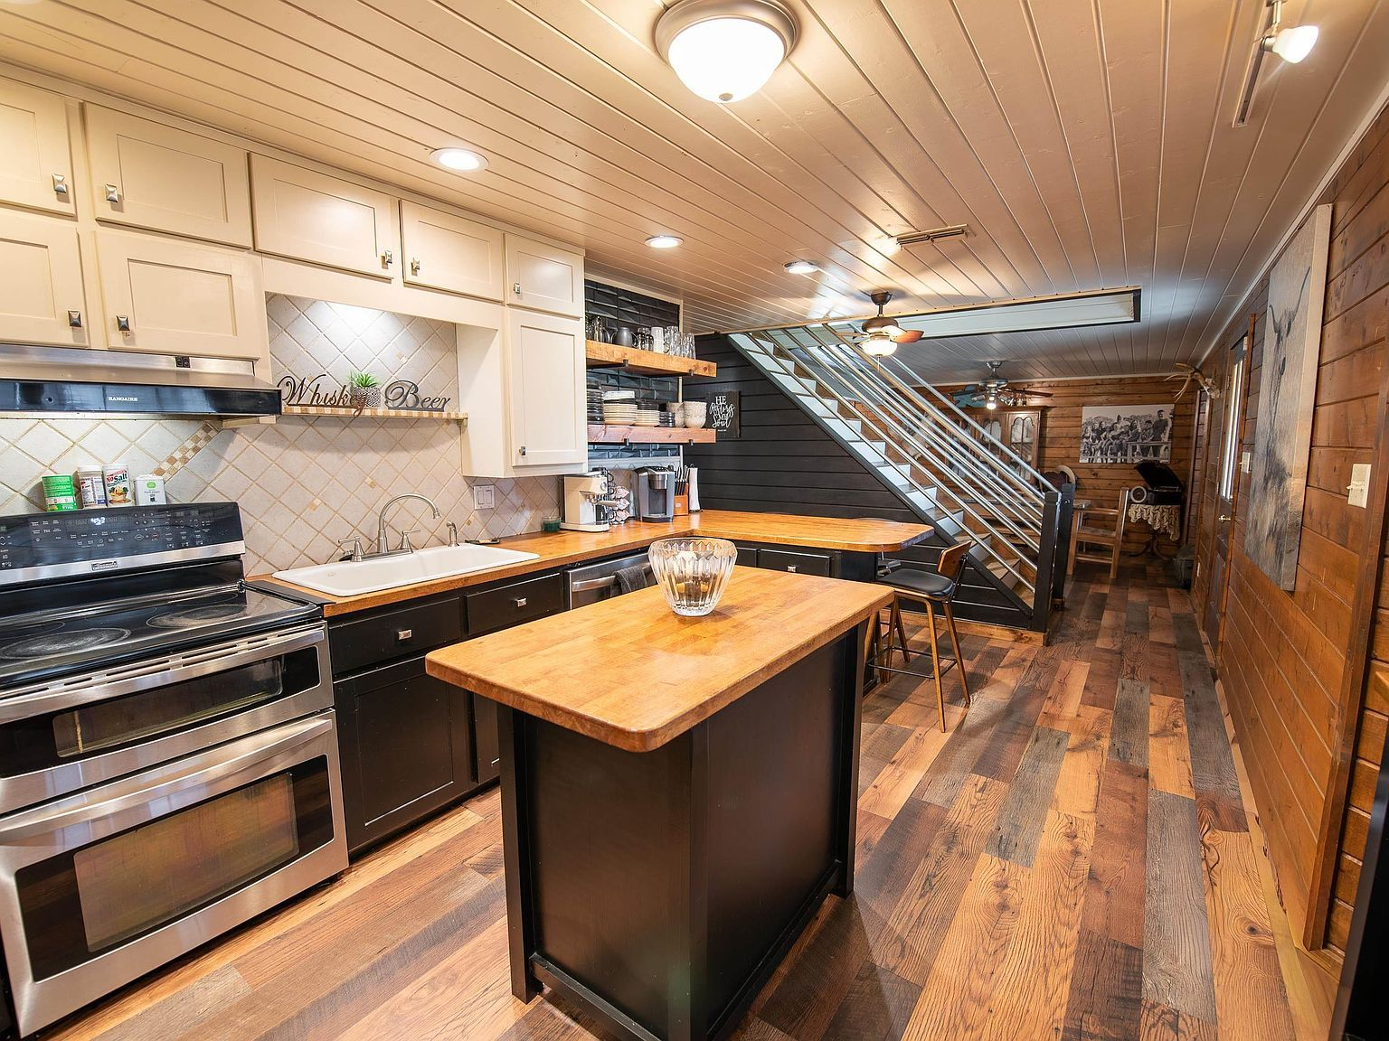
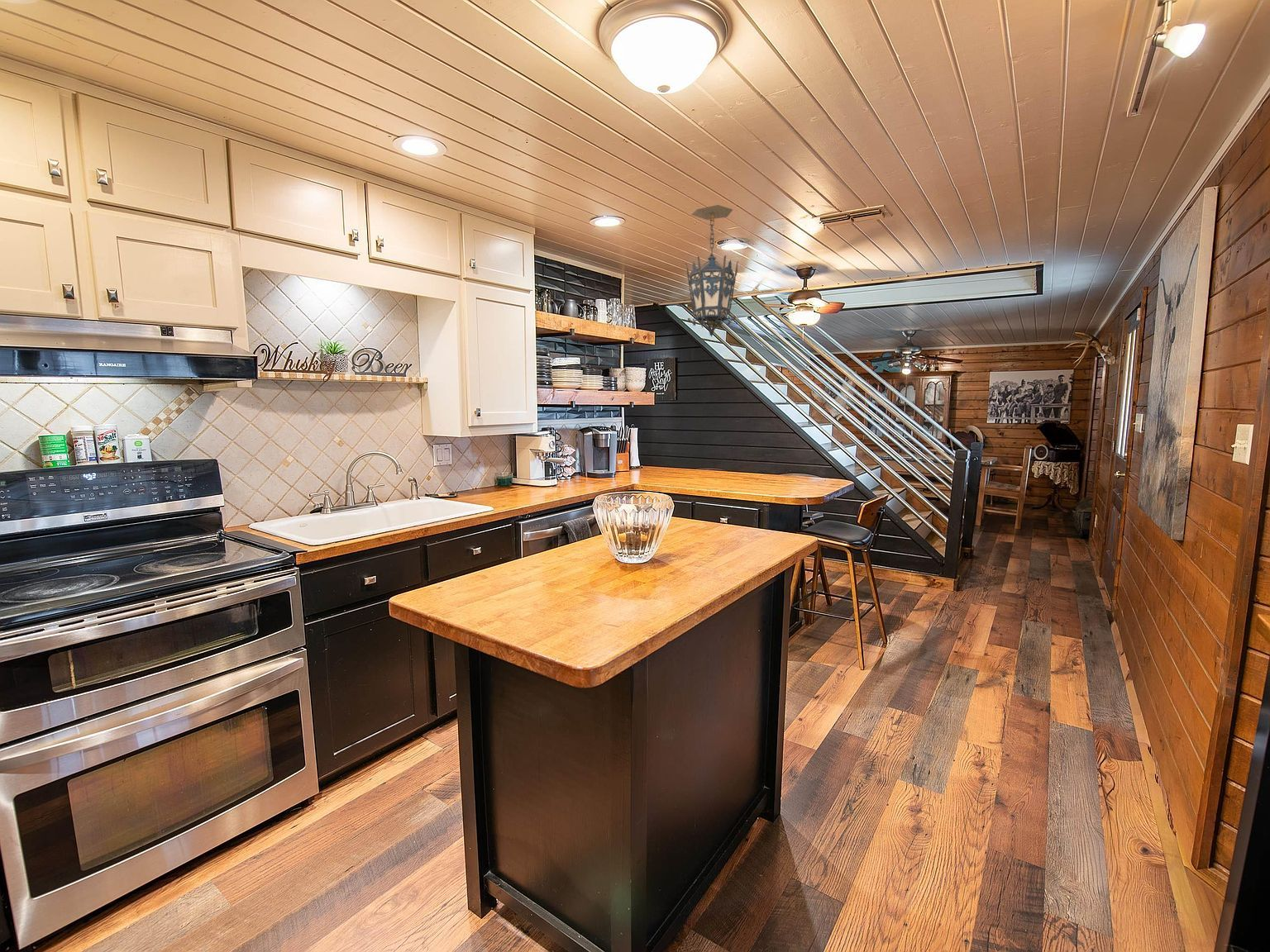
+ hanging lantern (711, 275)
